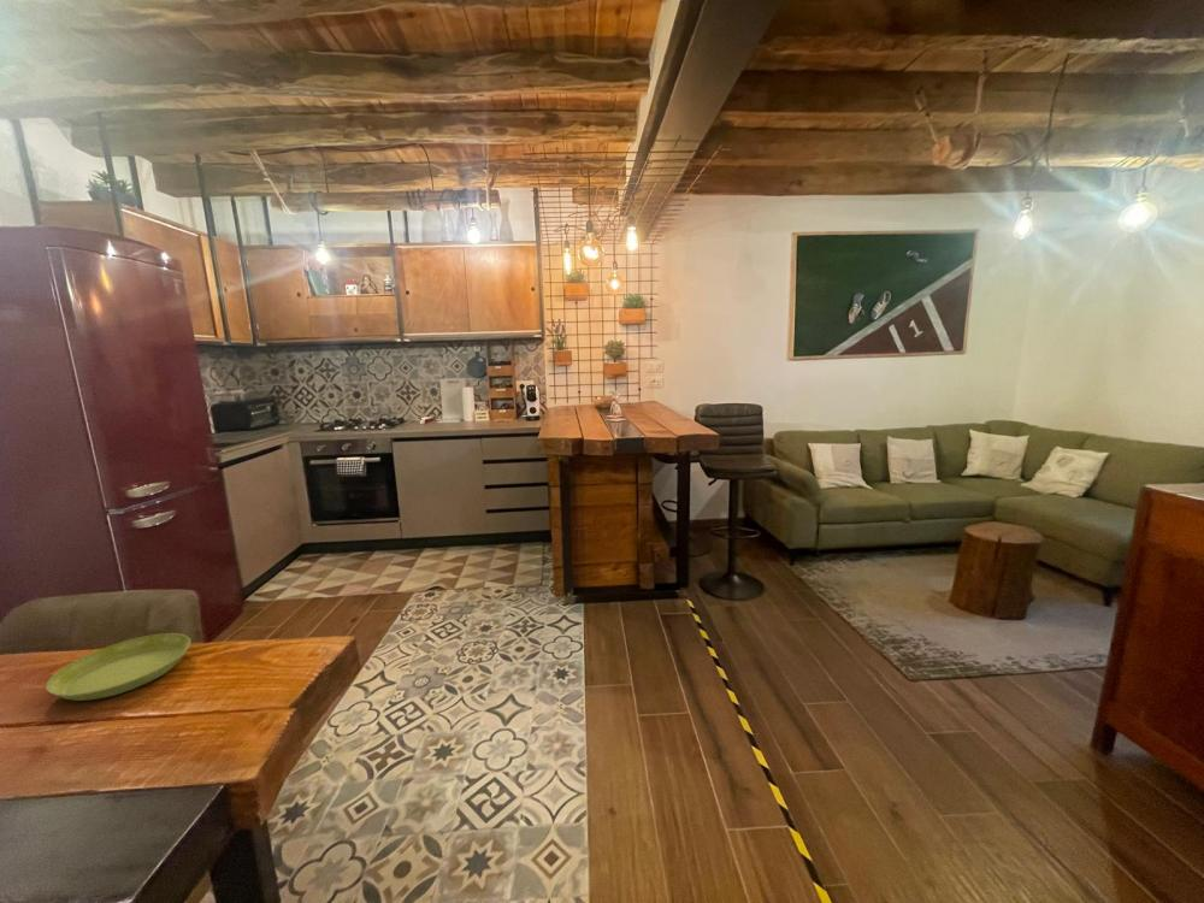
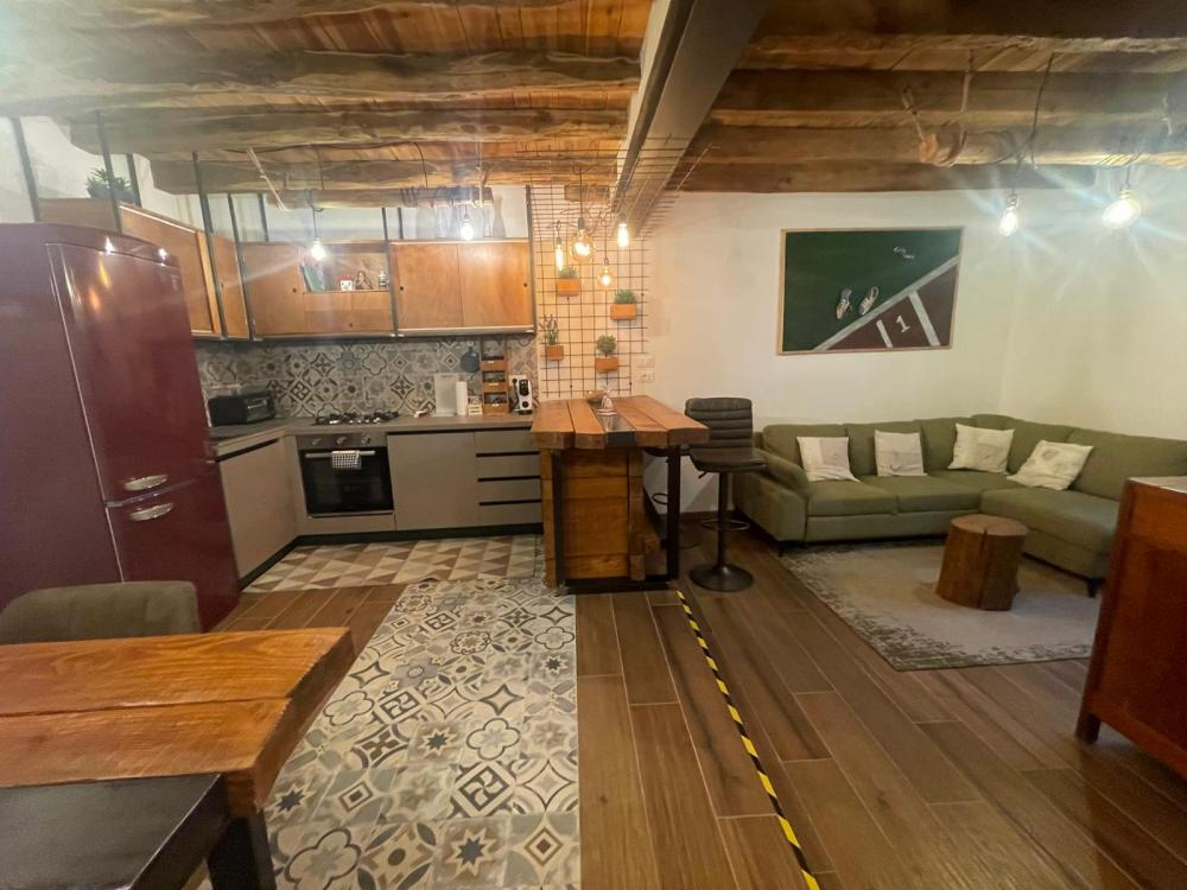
- saucer (124, 667)
